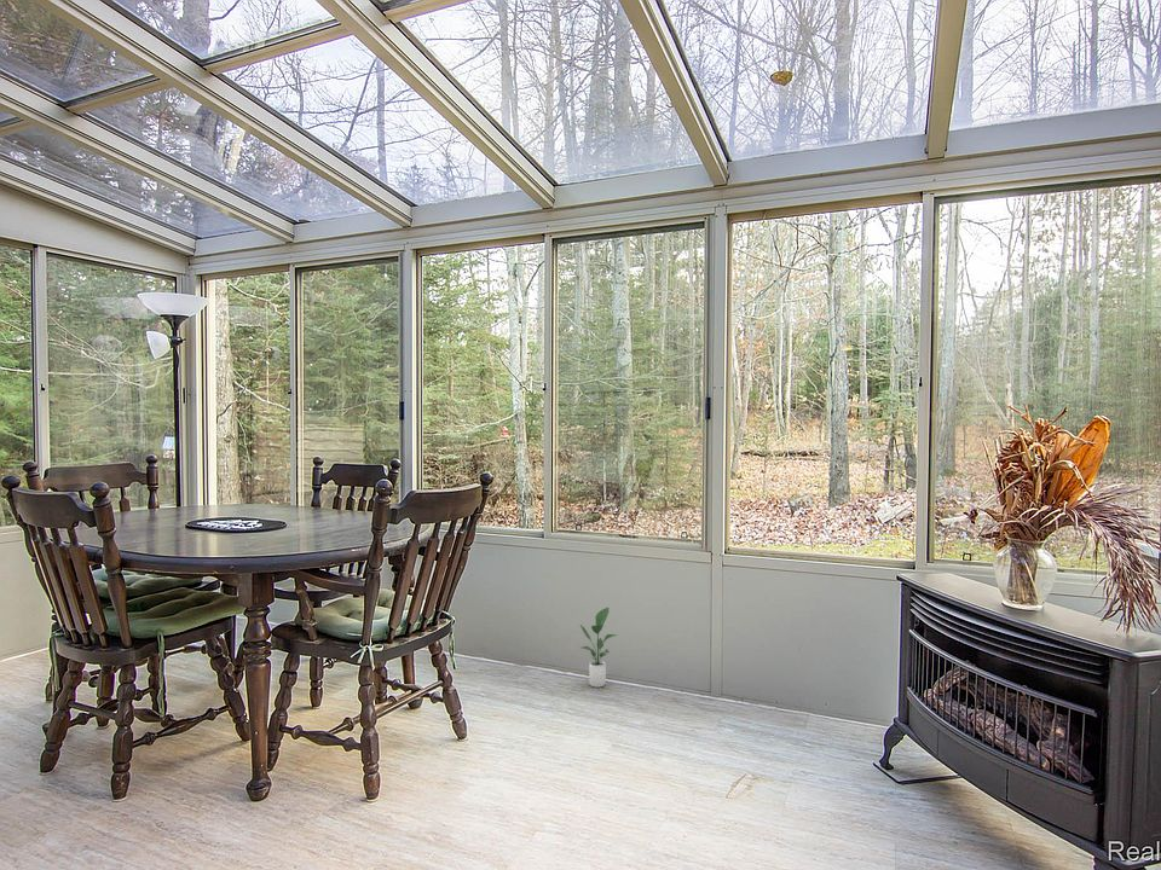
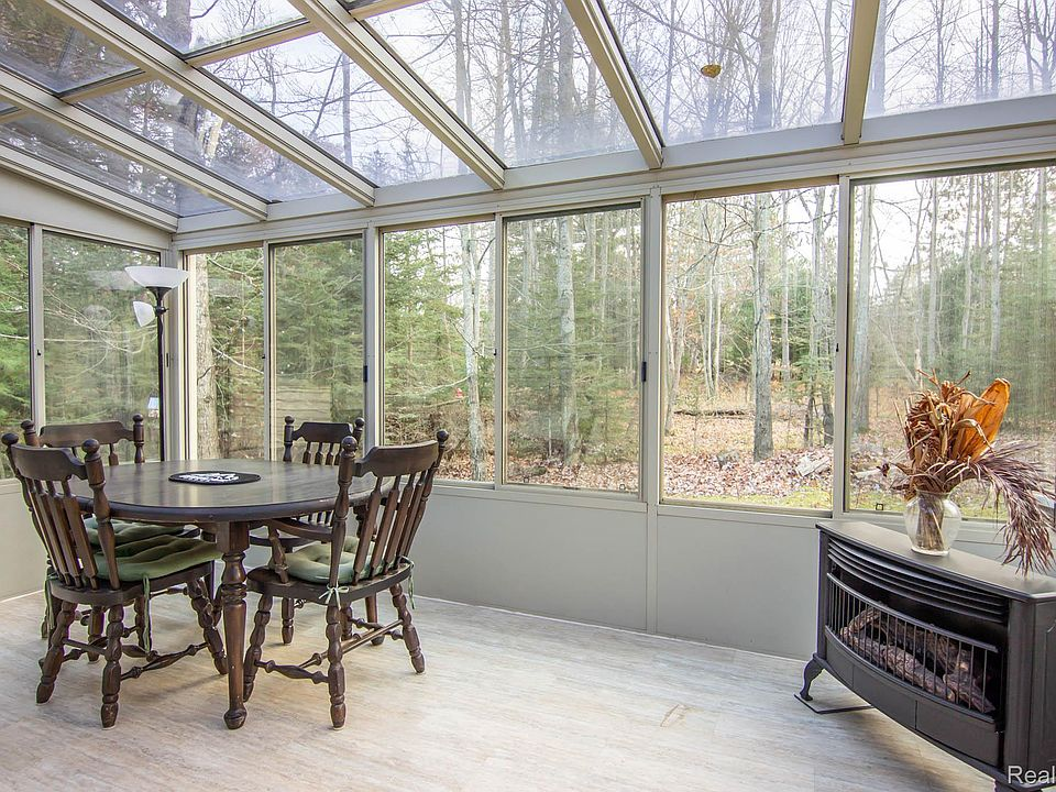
- potted plant (594, 646)
